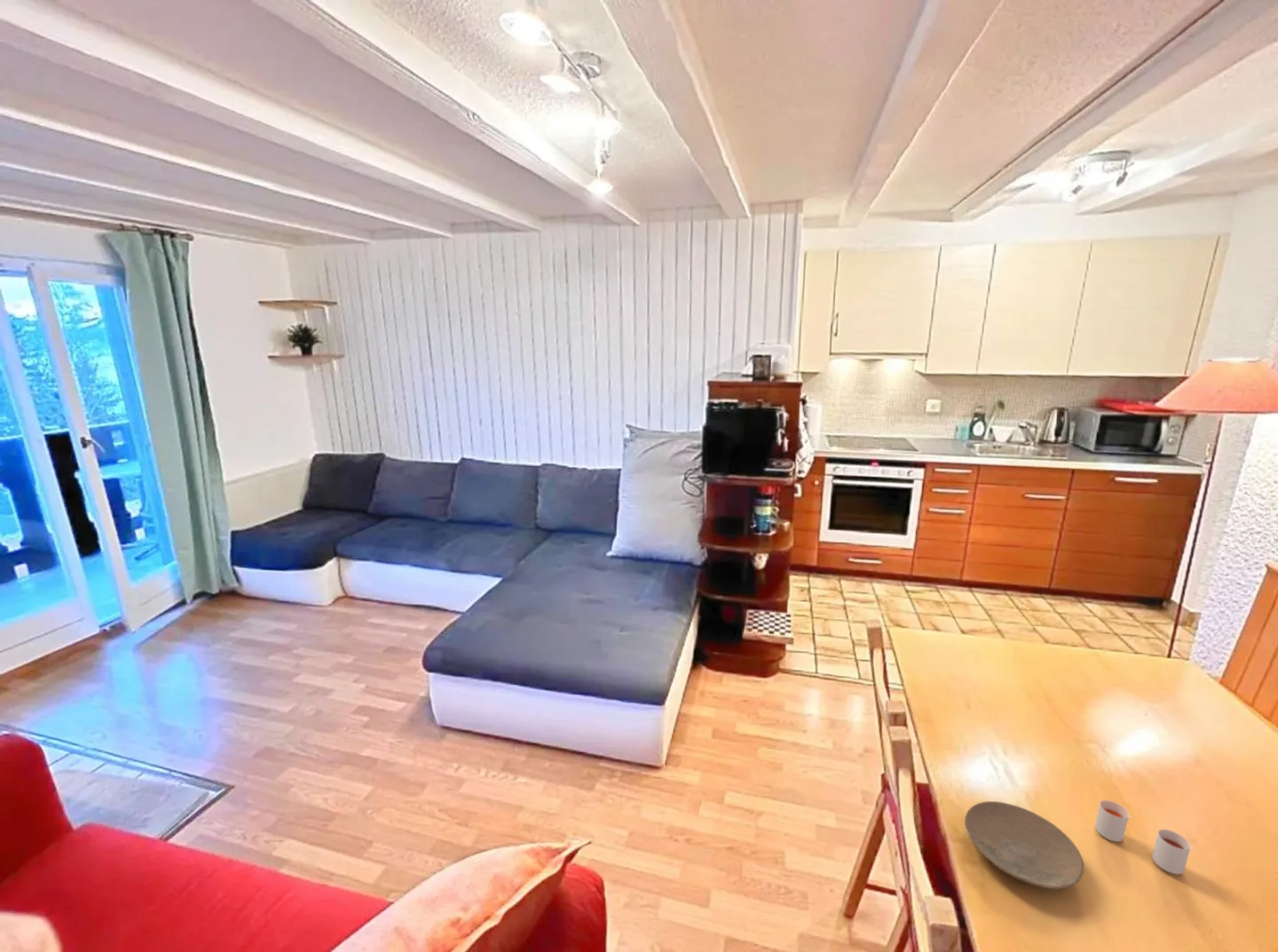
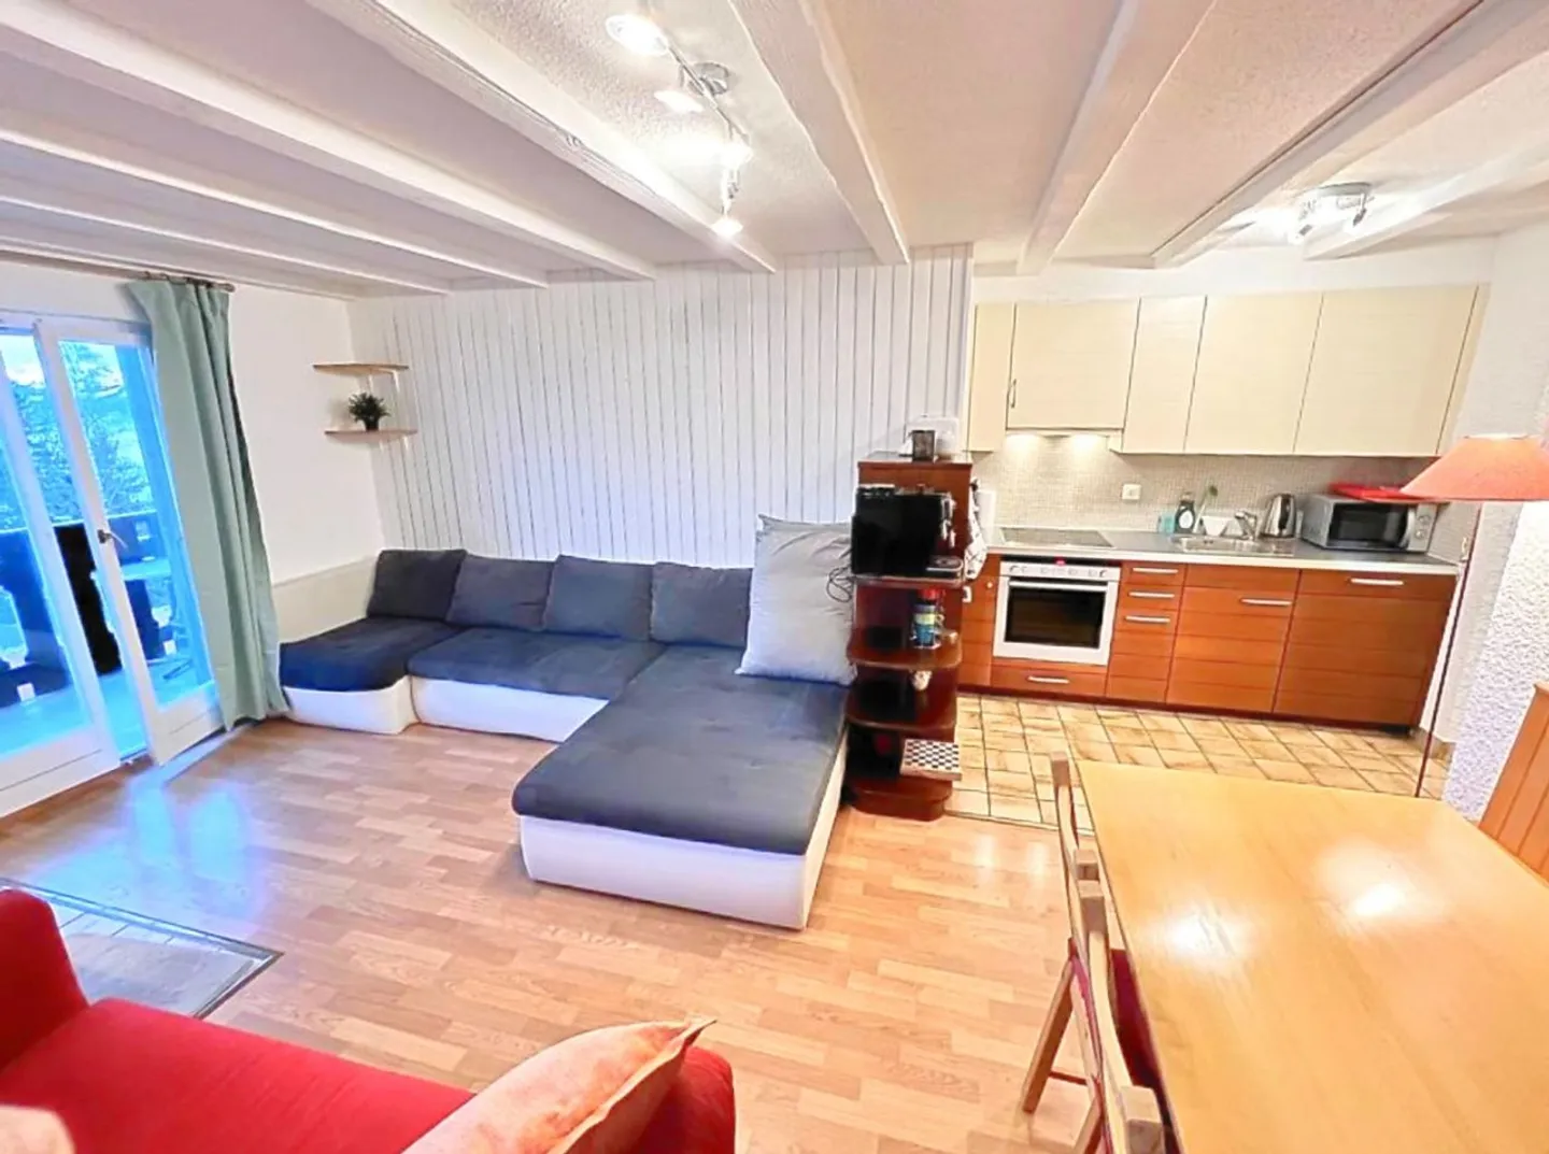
- drinking glass (1156, 839)
- plate (1021, 846)
